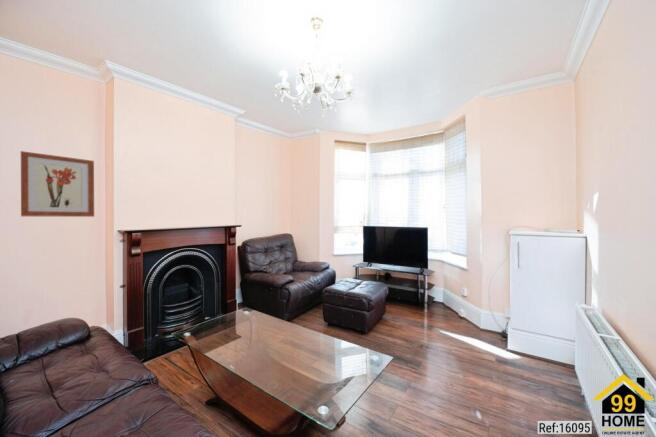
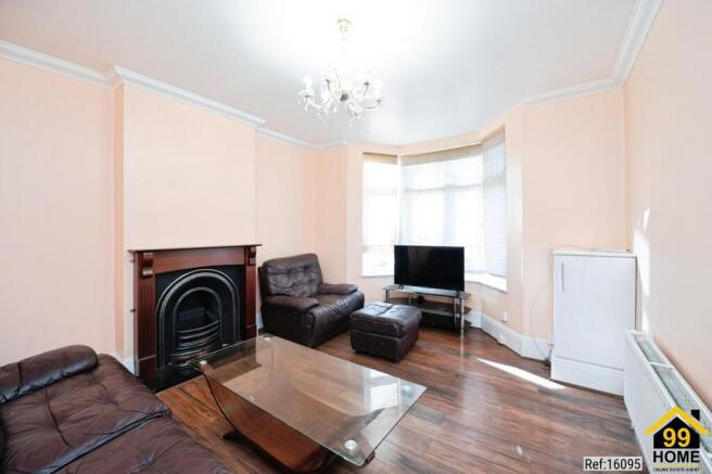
- wall art (60, 186)
